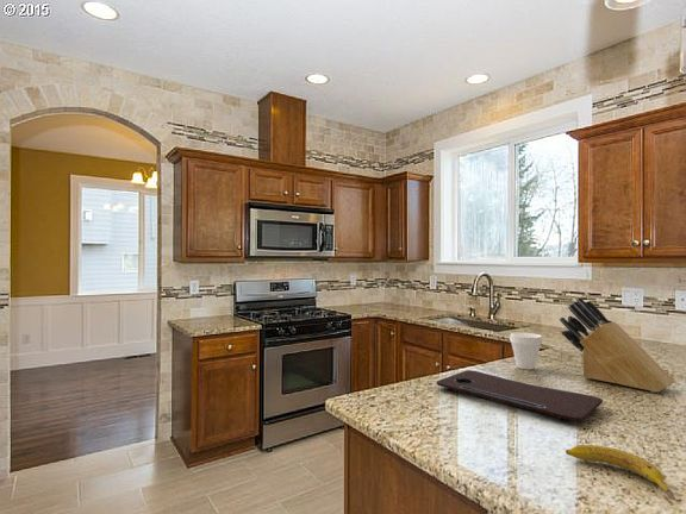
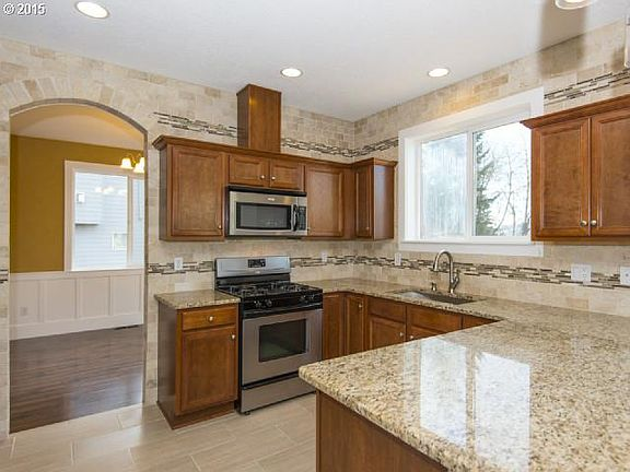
- fruit (620, 464)
- cup (525, 351)
- knife block (612, 339)
- cutting board (513, 393)
